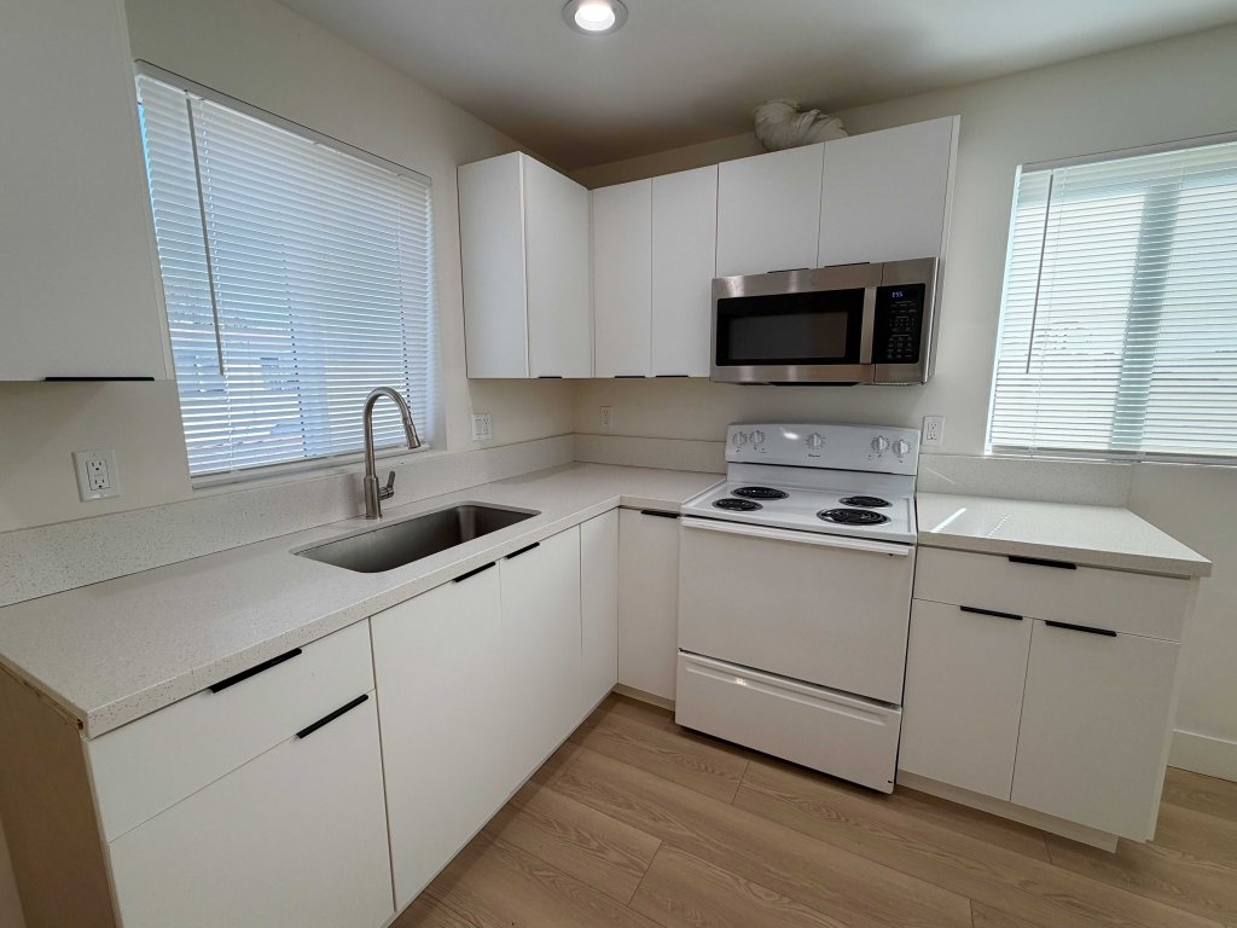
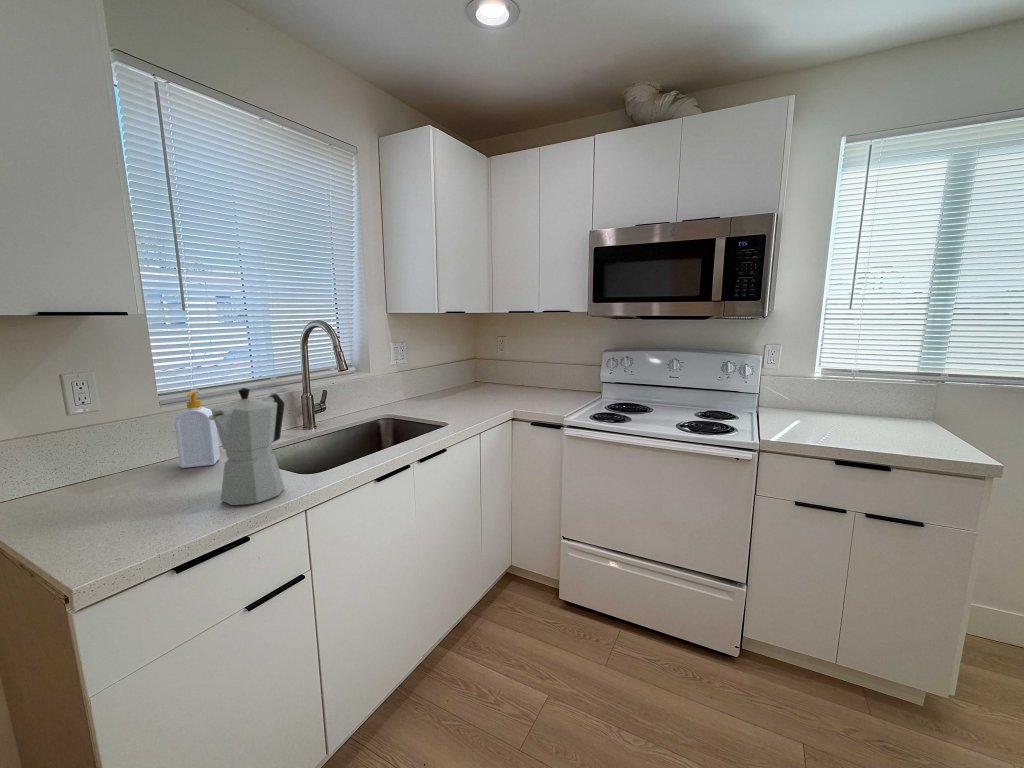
+ moka pot (253, 440)
+ soap bottle (196, 428)
